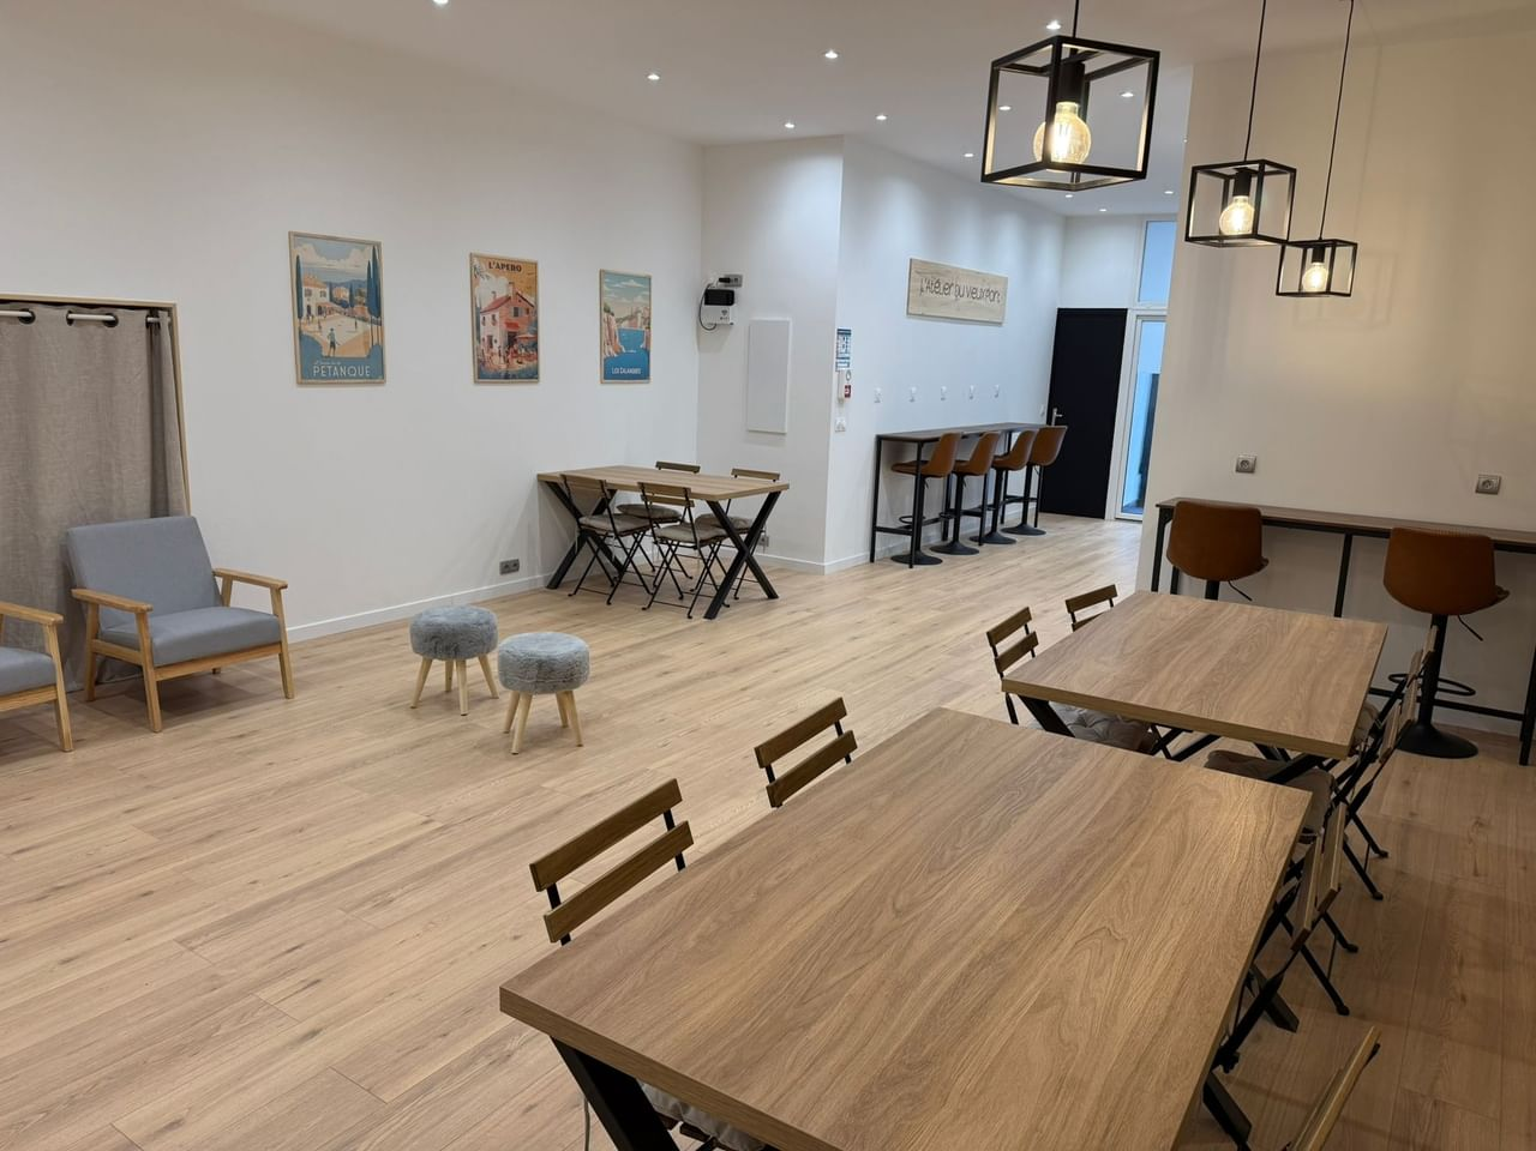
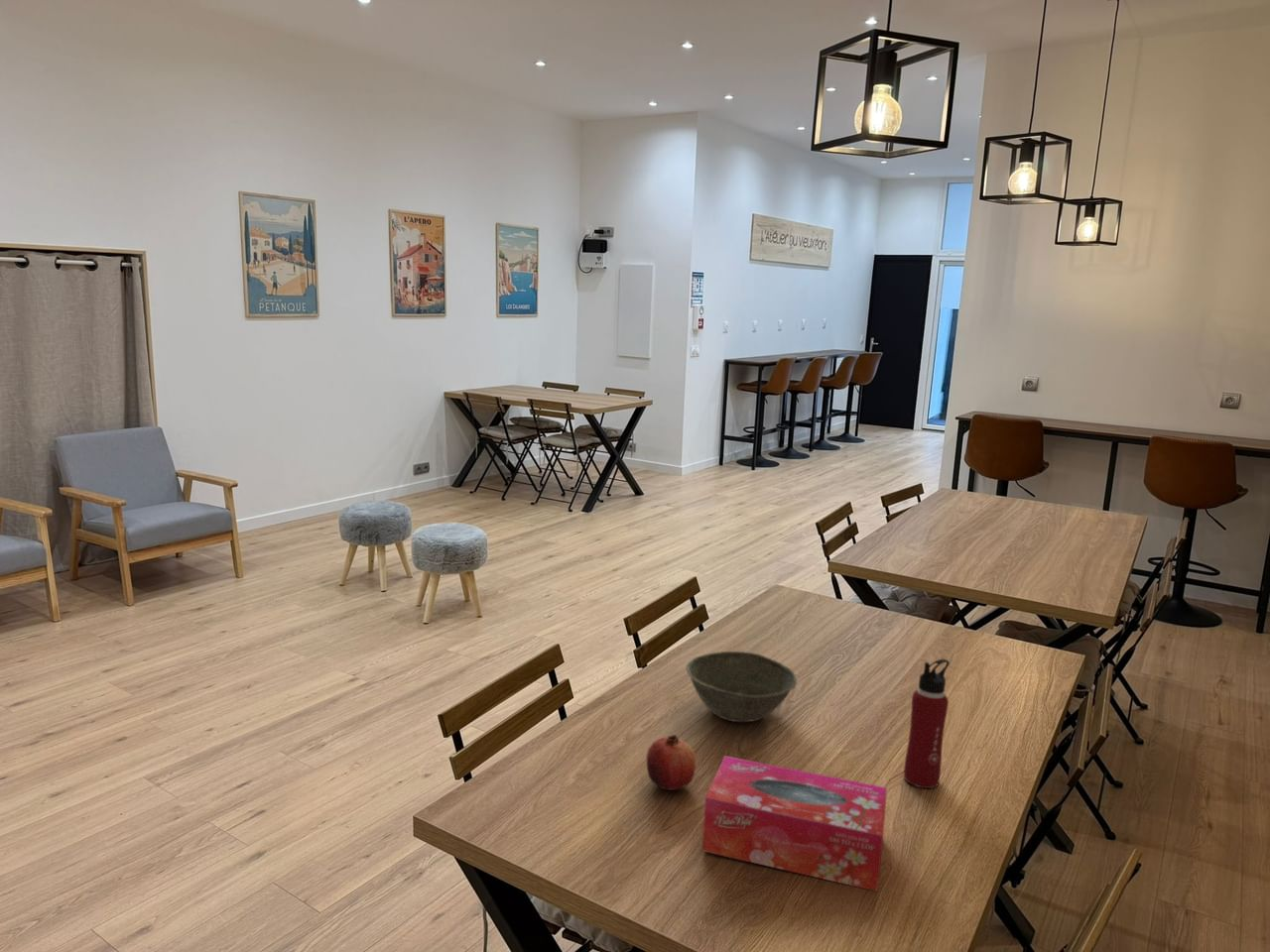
+ bowl (738, 691)
+ water bottle (928, 721)
+ fruit (670, 761)
+ tissue box (795, 818)
